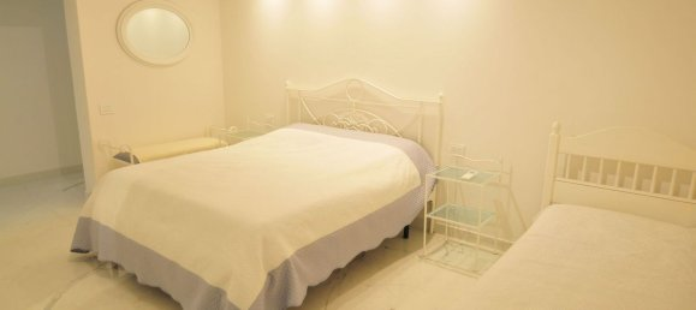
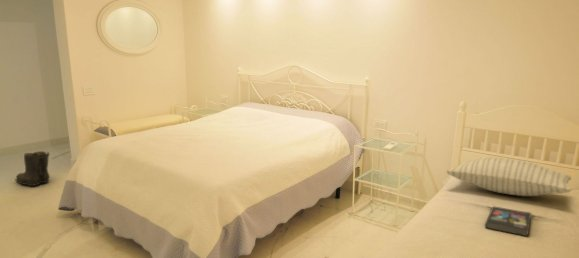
+ book (508, 220)
+ pillow (507, 176)
+ boots (33, 166)
